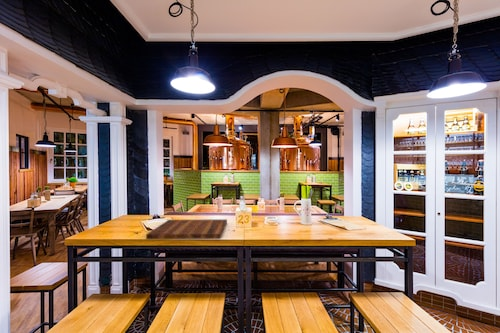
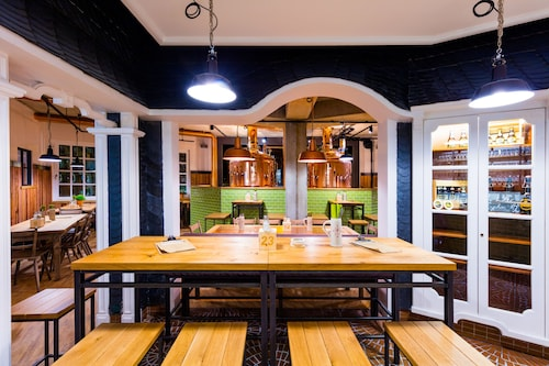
- cutting board (191, 228)
